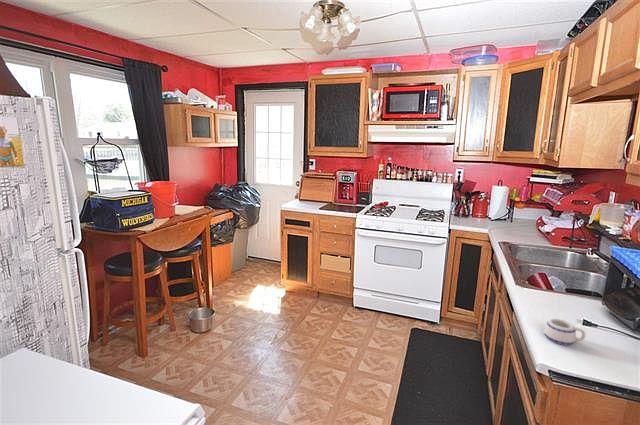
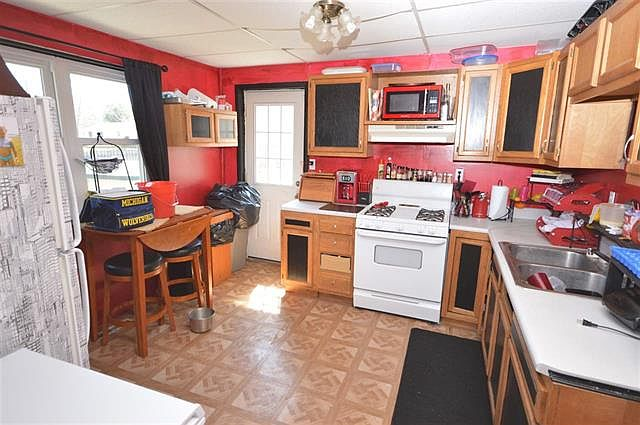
- mug (564, 332)
